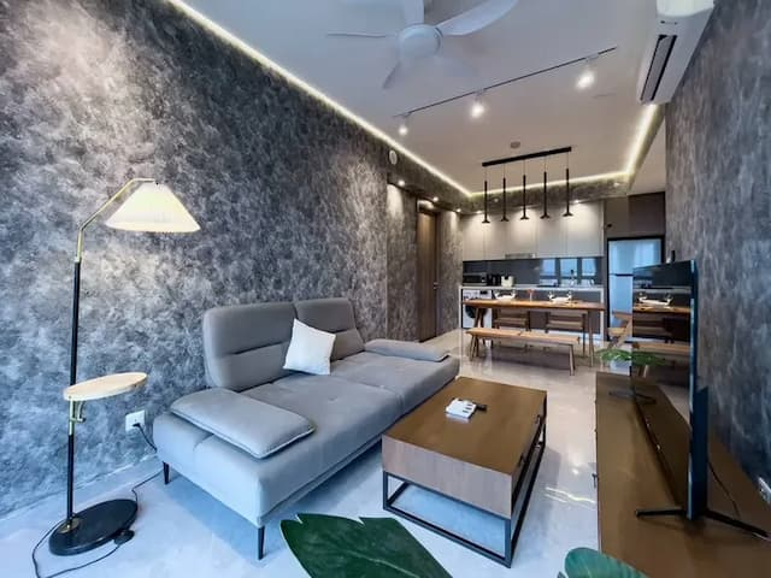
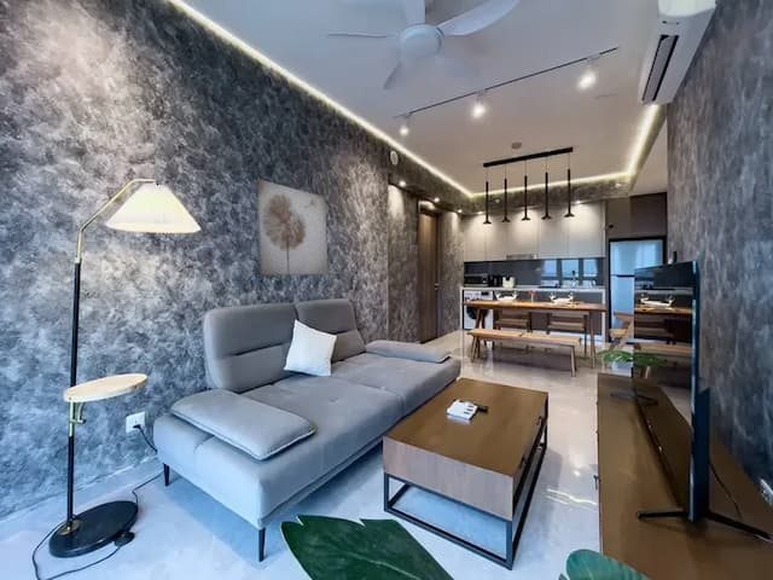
+ wall art (295, 231)
